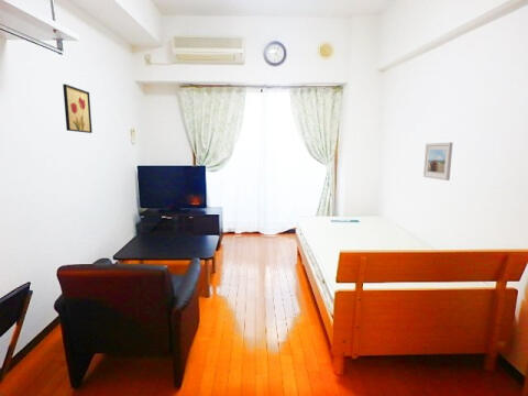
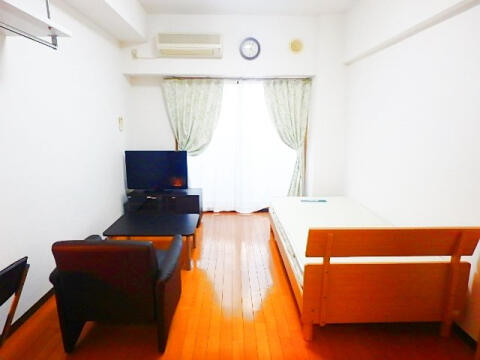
- wall art (77, 110)
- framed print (437, 161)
